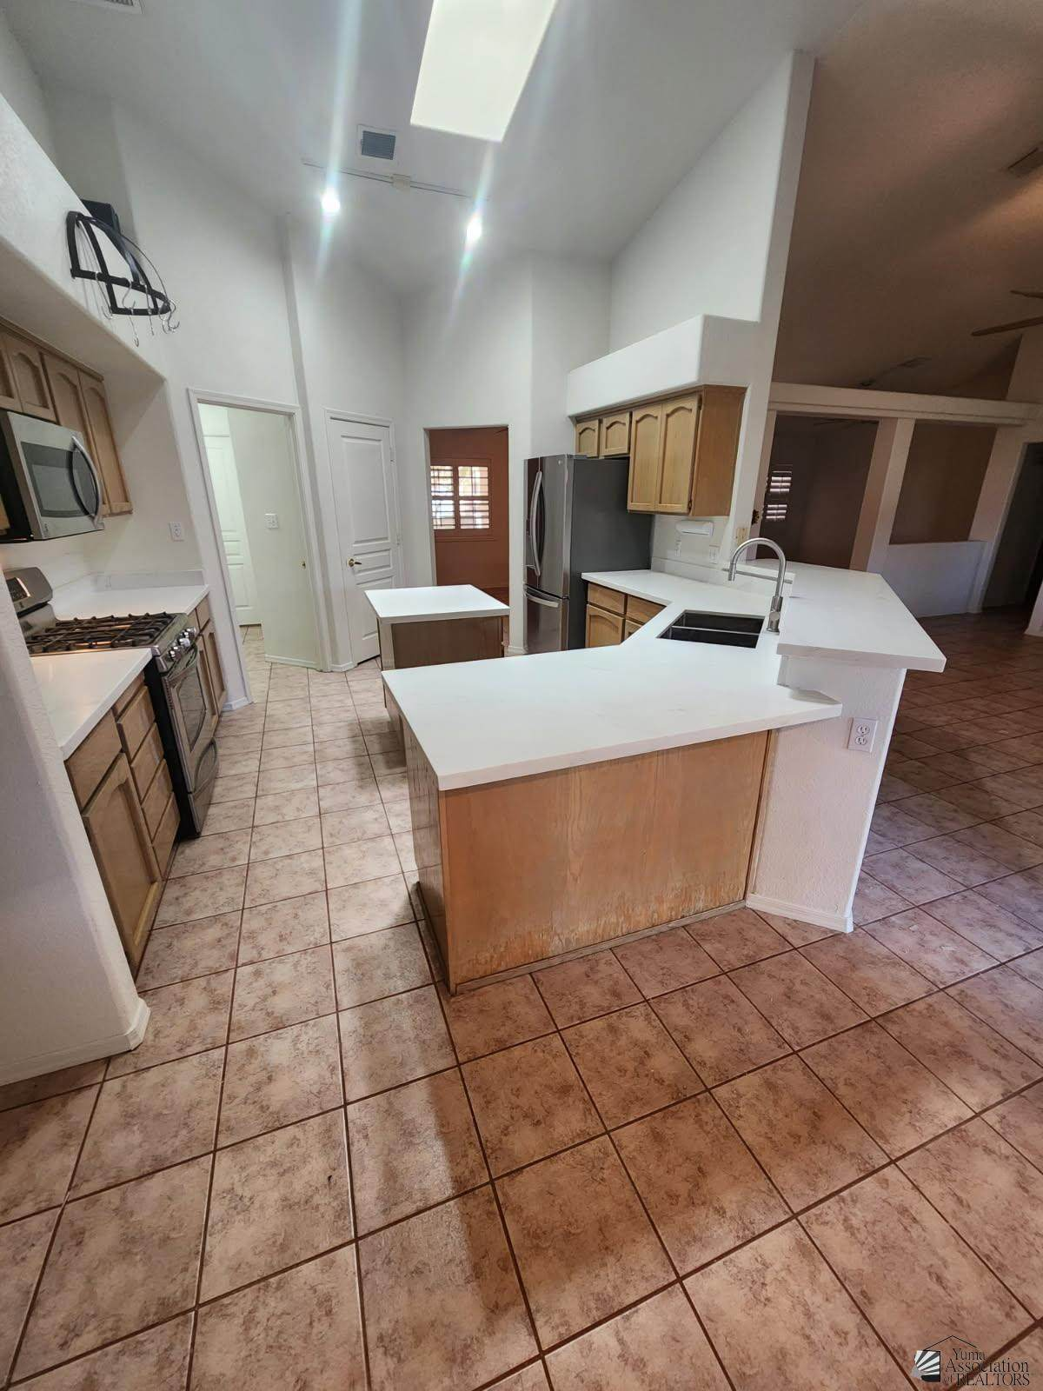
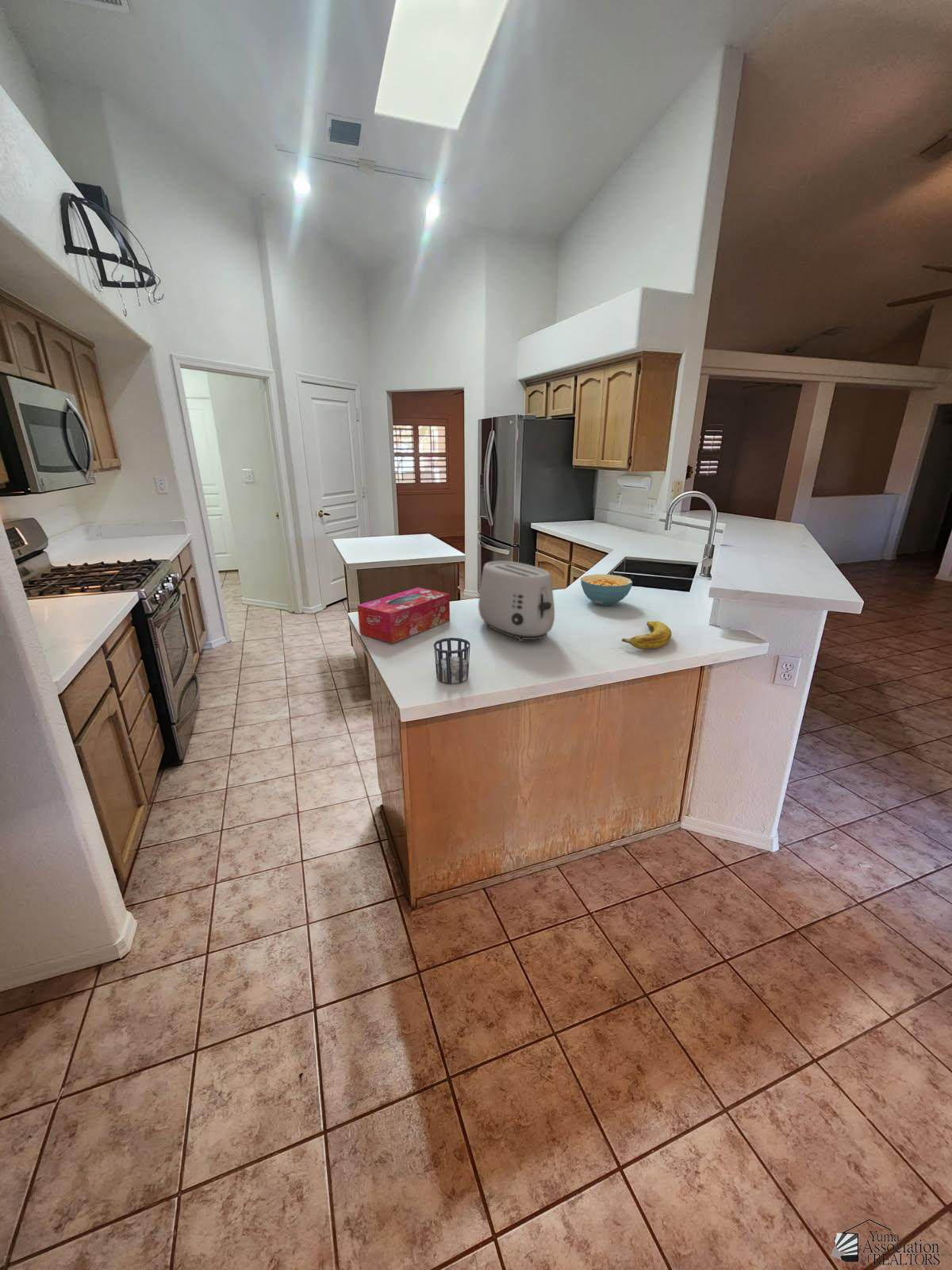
+ tissue box (405, 613)
+ cup (452, 660)
+ cereal bowl (605, 591)
+ toaster (515, 600)
+ banana (645, 634)
